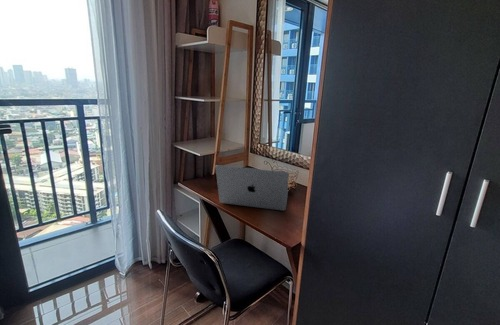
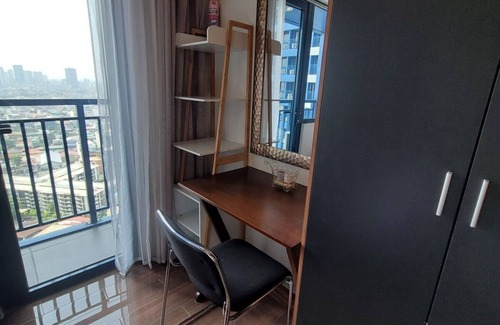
- laptop (255, 180)
